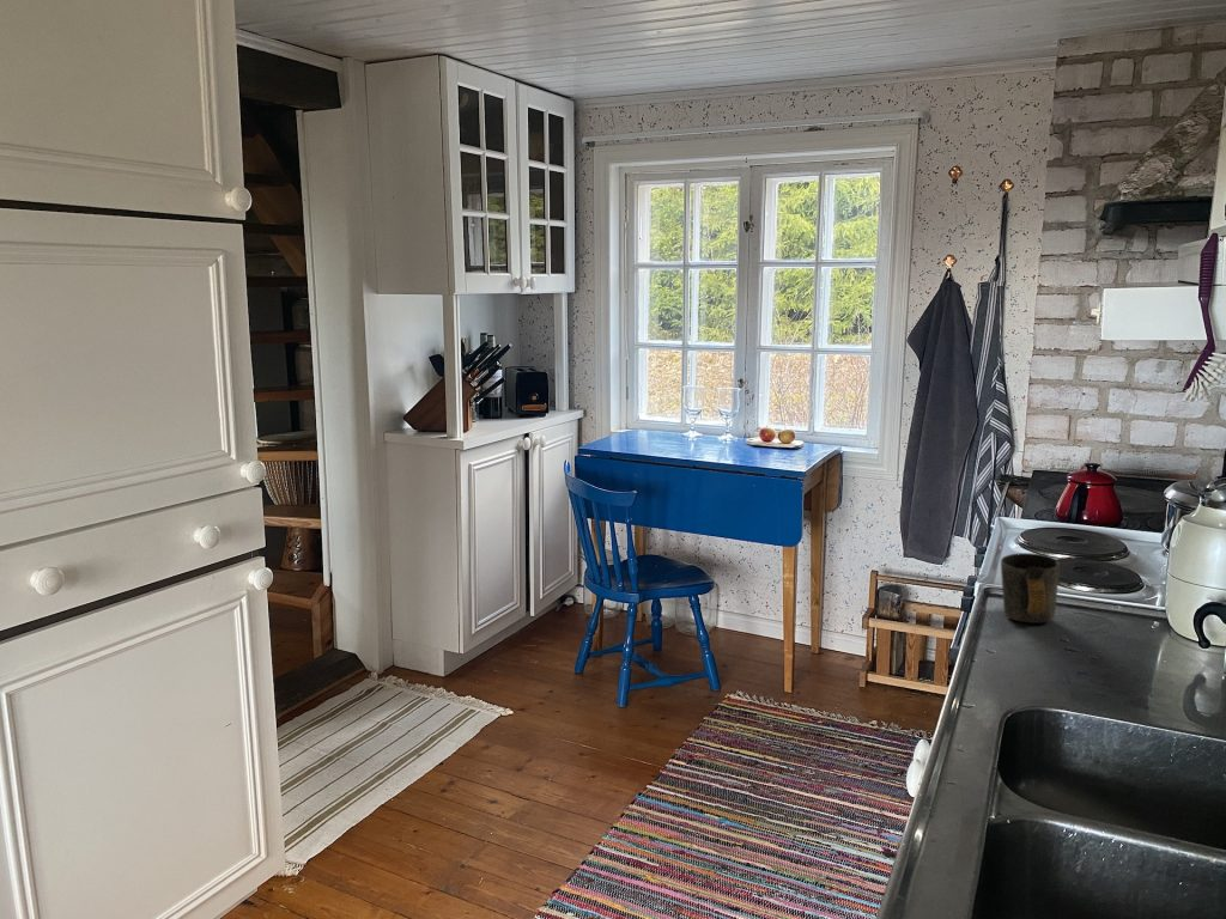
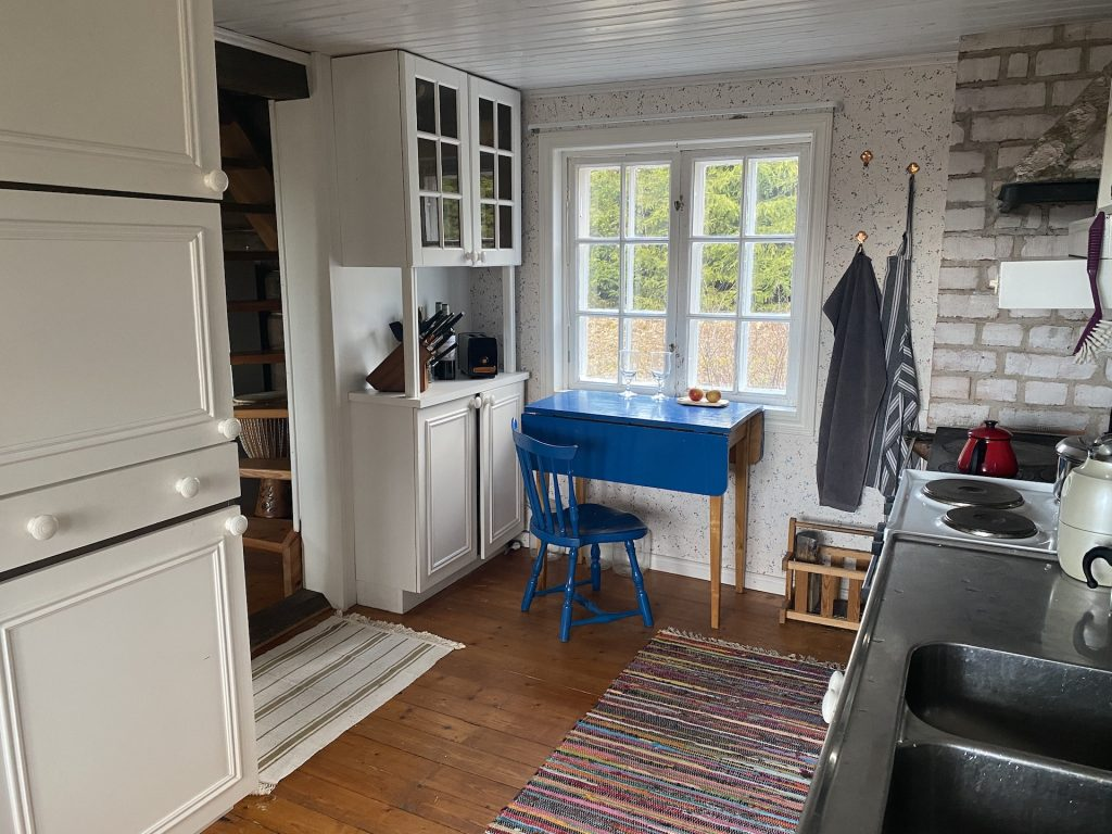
- mug (1024, 590)
